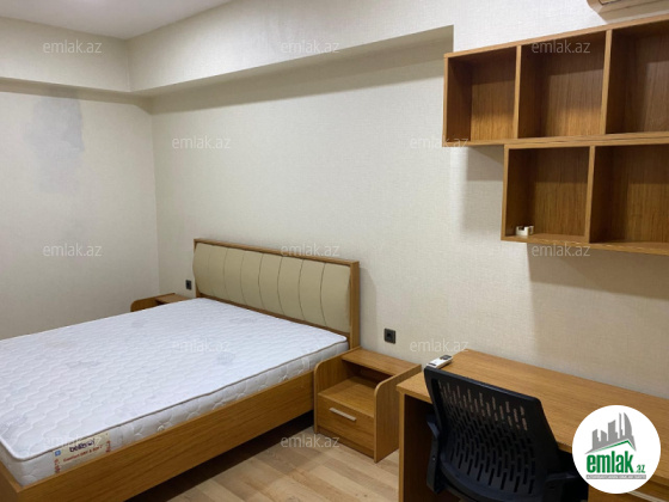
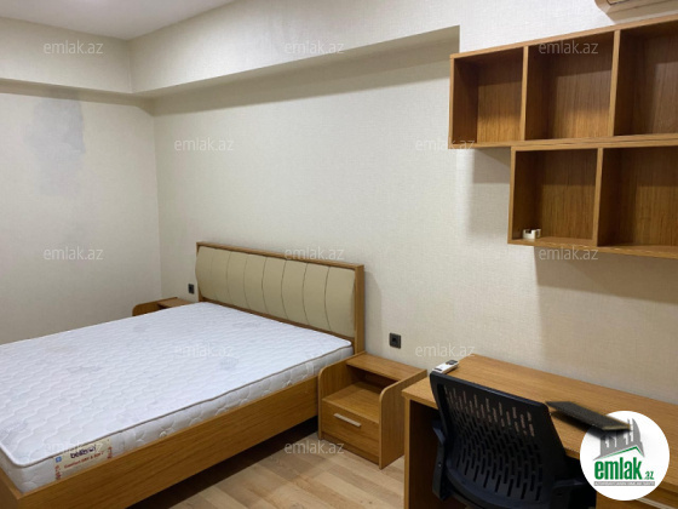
+ notepad (586, 414)
